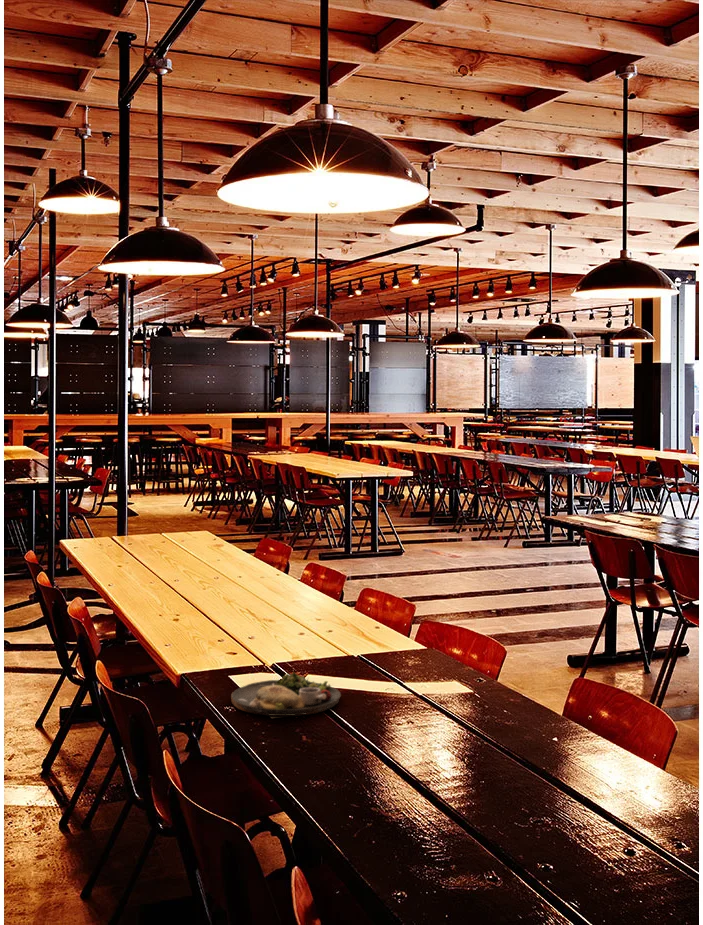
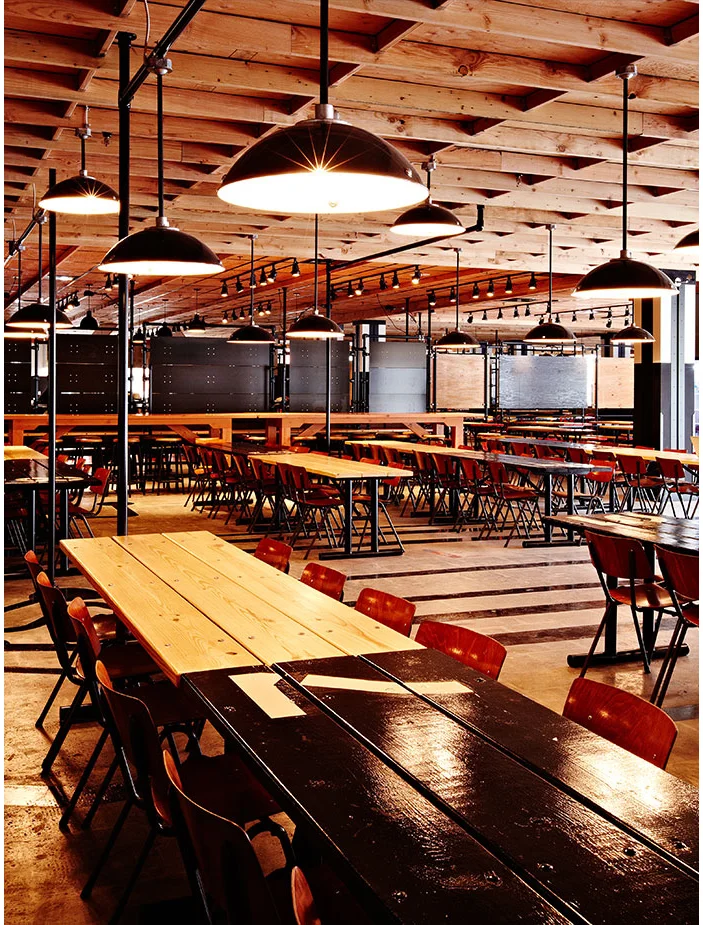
- dinner plate (286, 688)
